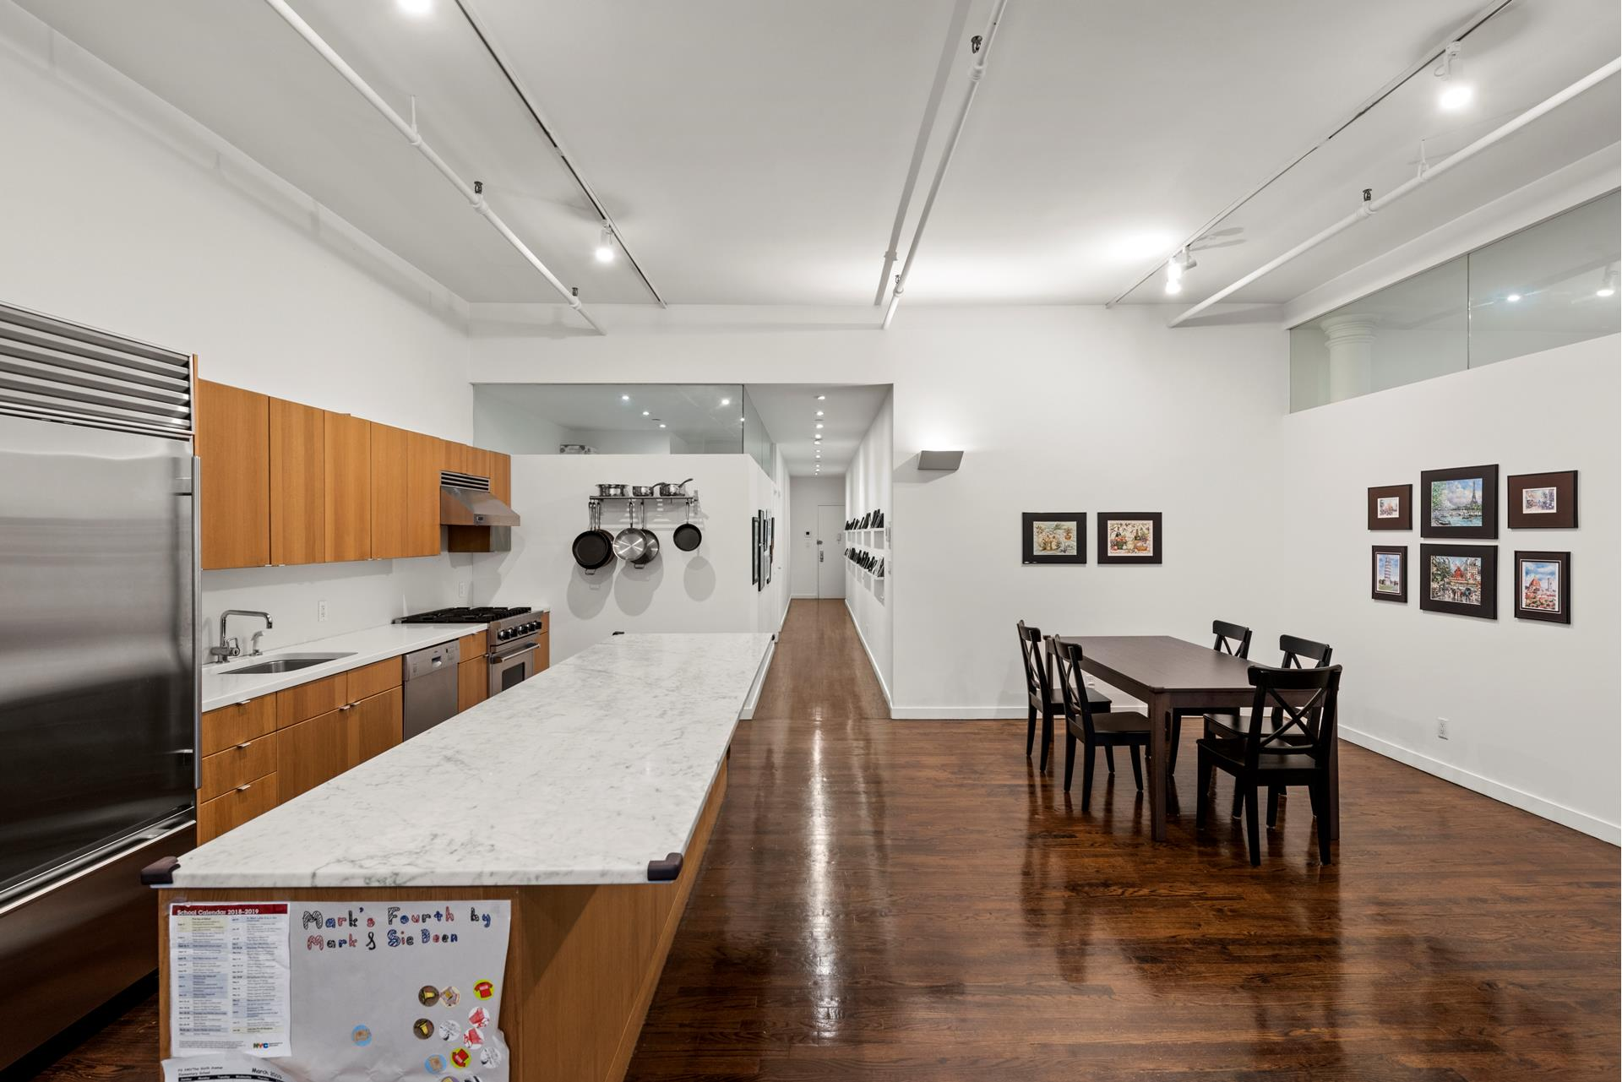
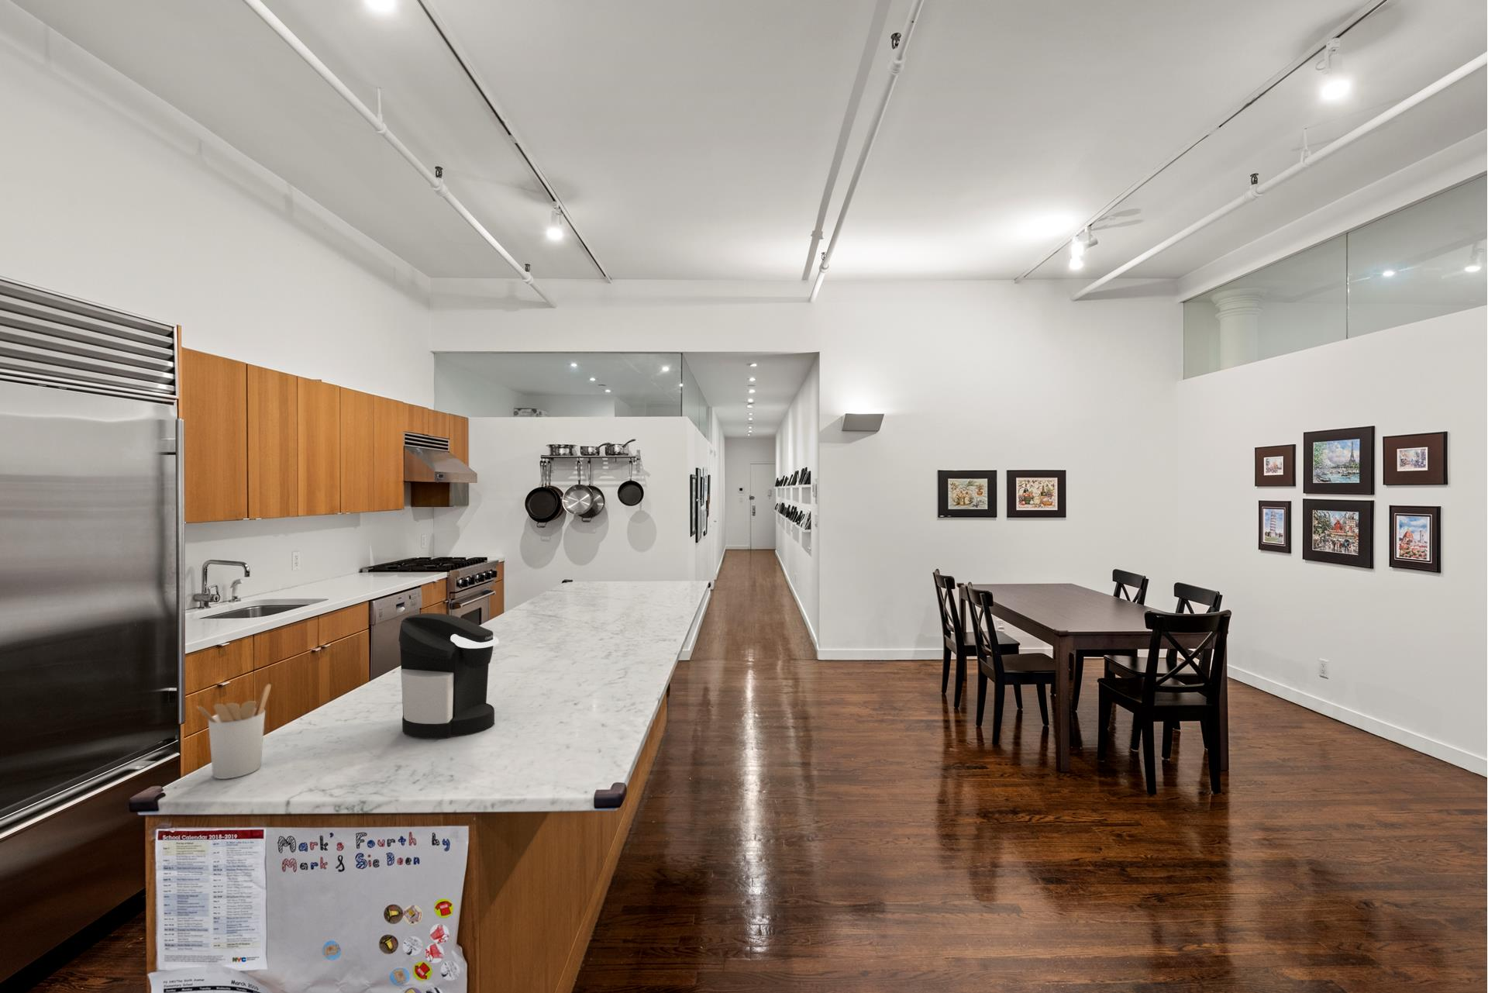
+ coffee maker (452, 669)
+ utensil holder (236, 733)
